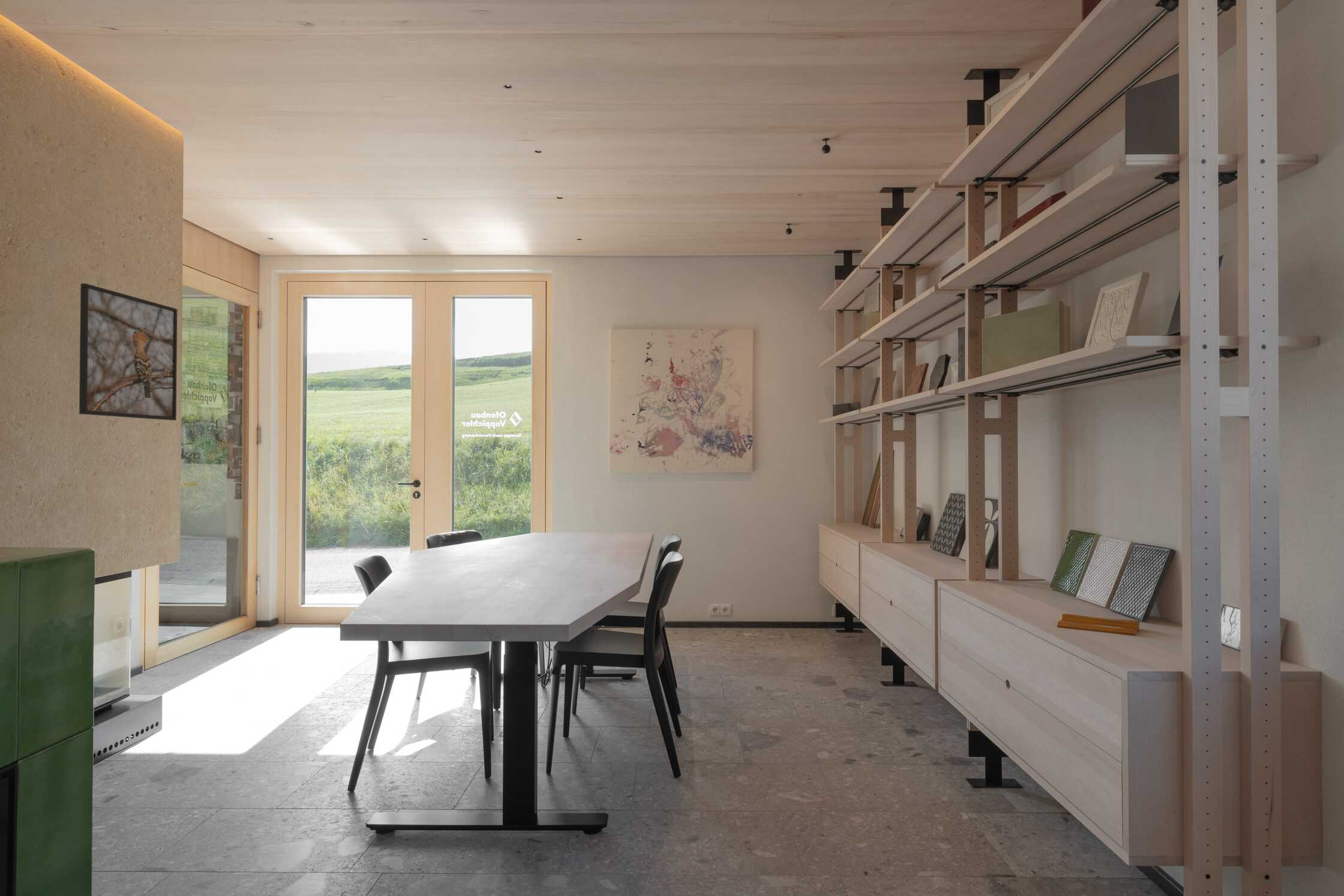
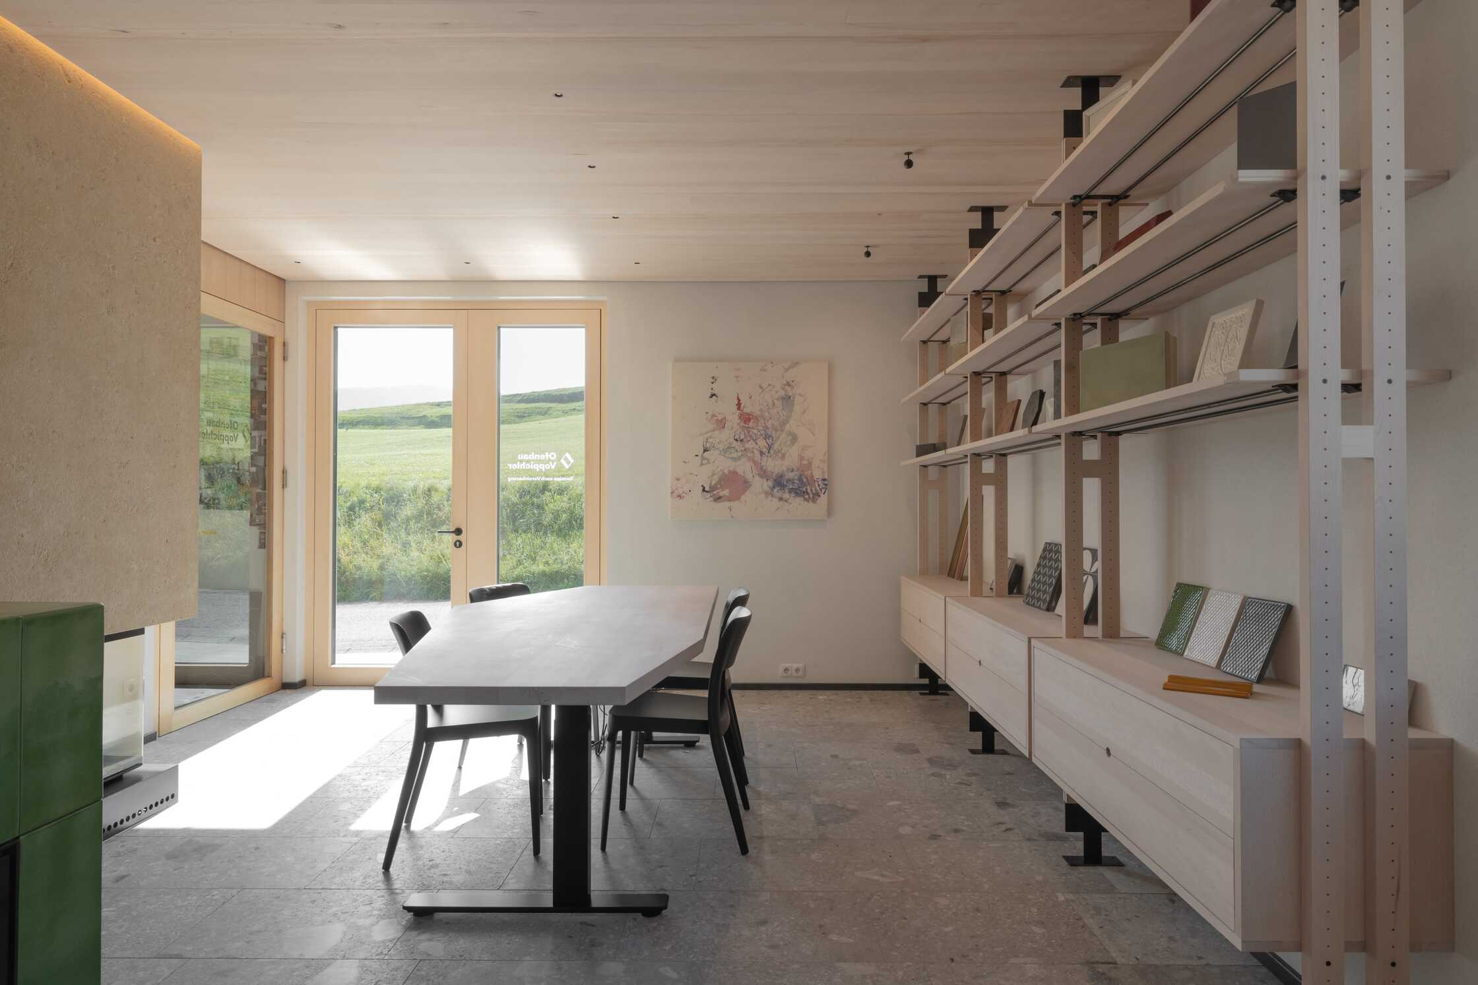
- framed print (132, 357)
